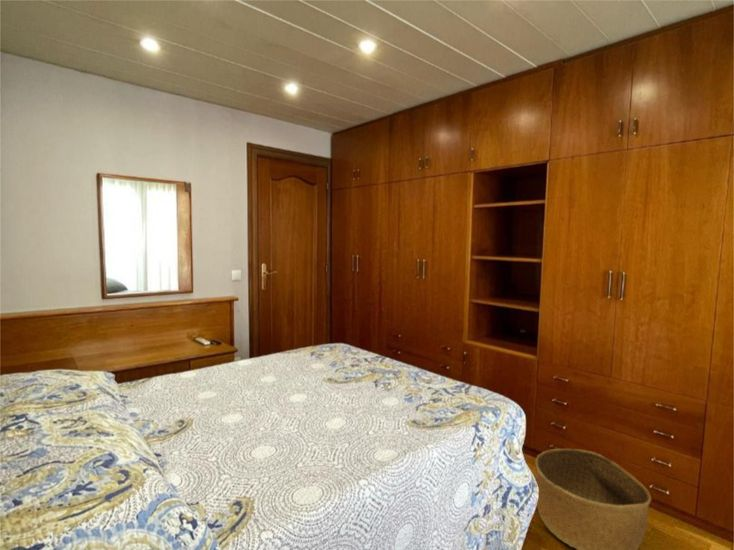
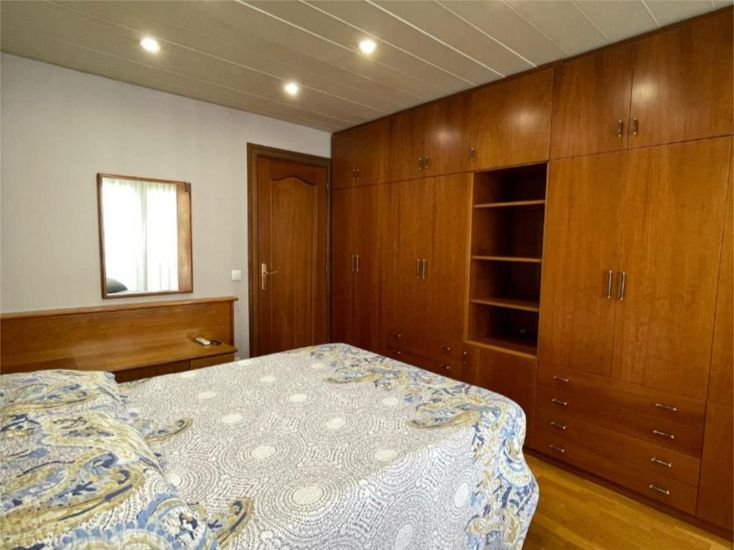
- basket (586, 501)
